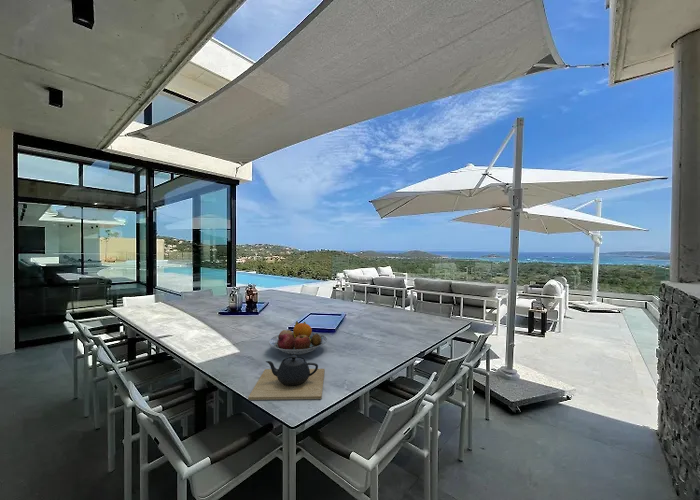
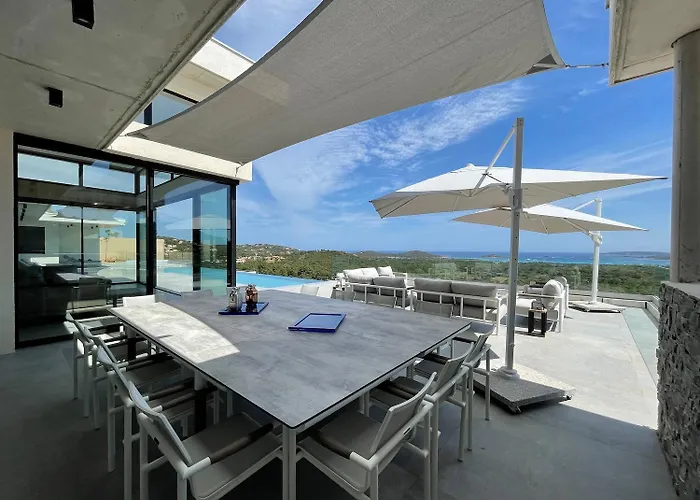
- fruit bowl (298, 337)
- teapot (290, 369)
